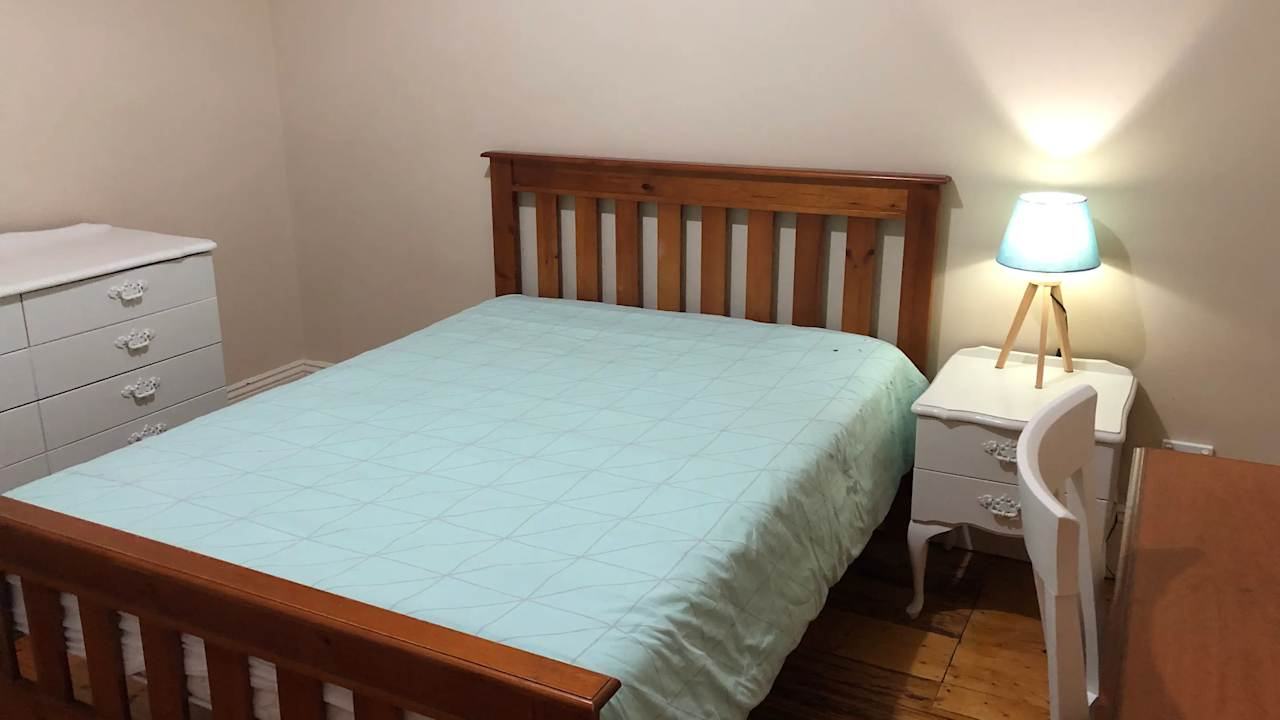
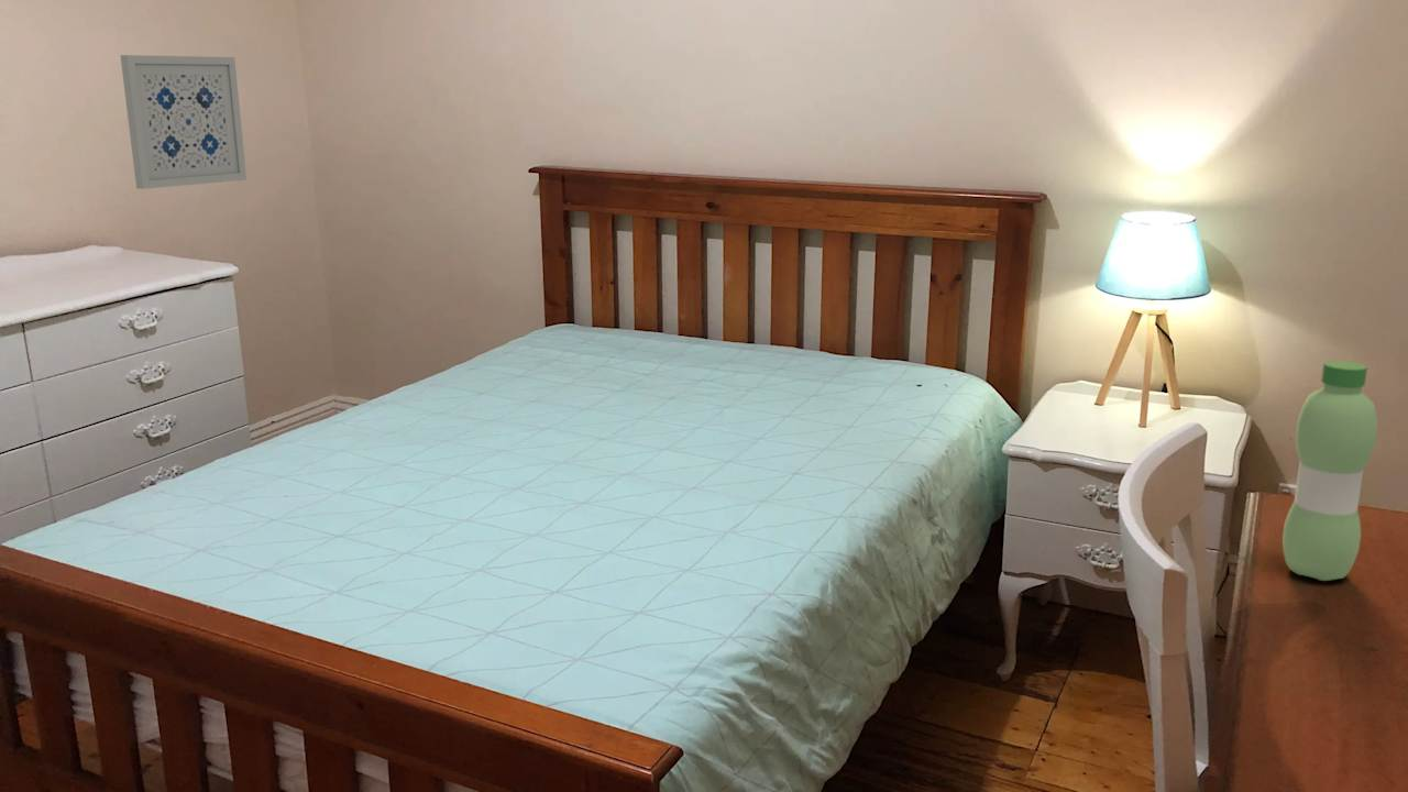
+ water bottle (1330, 470)
+ wall art (187, 120)
